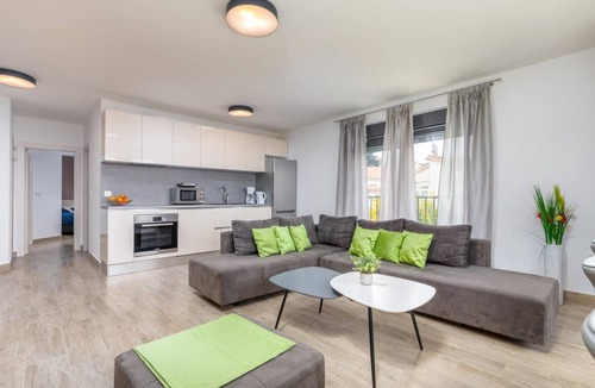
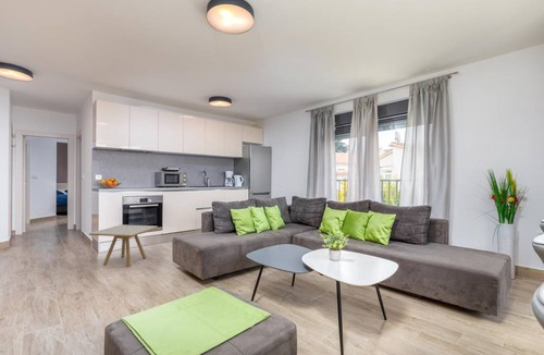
+ side table (126, 245)
